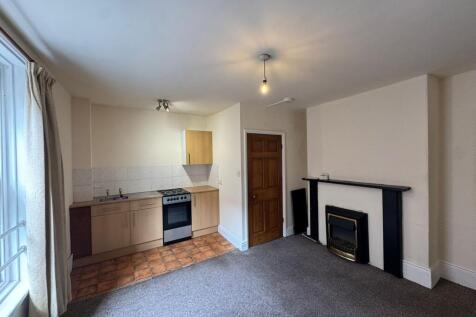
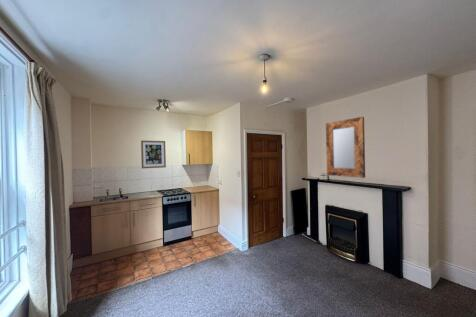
+ home mirror (343, 148)
+ wall art (153, 154)
